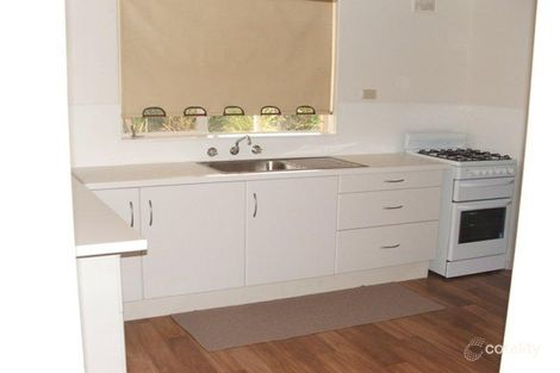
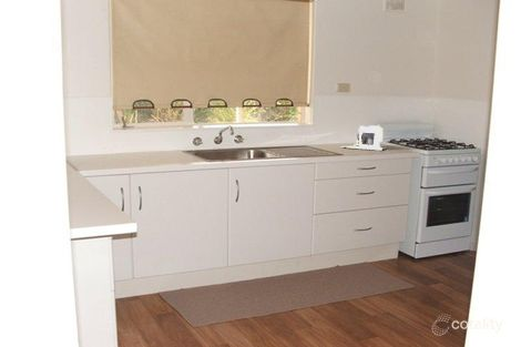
+ coffee maker (366, 136)
